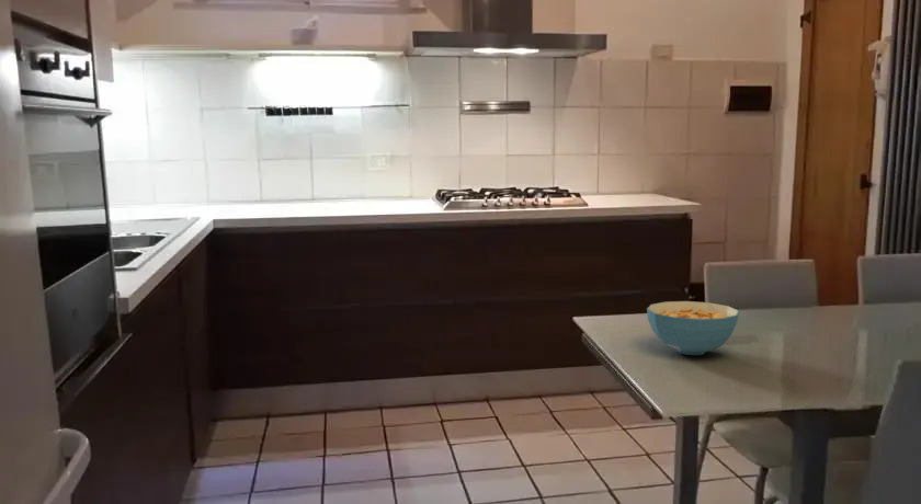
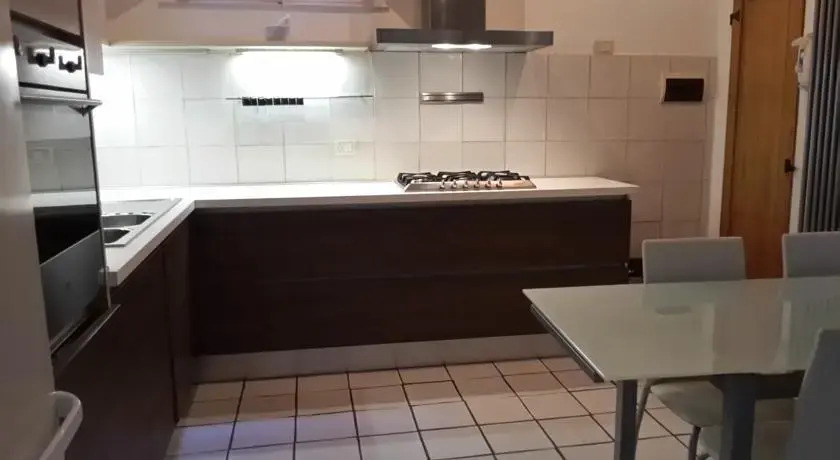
- cereal bowl (692, 330)
